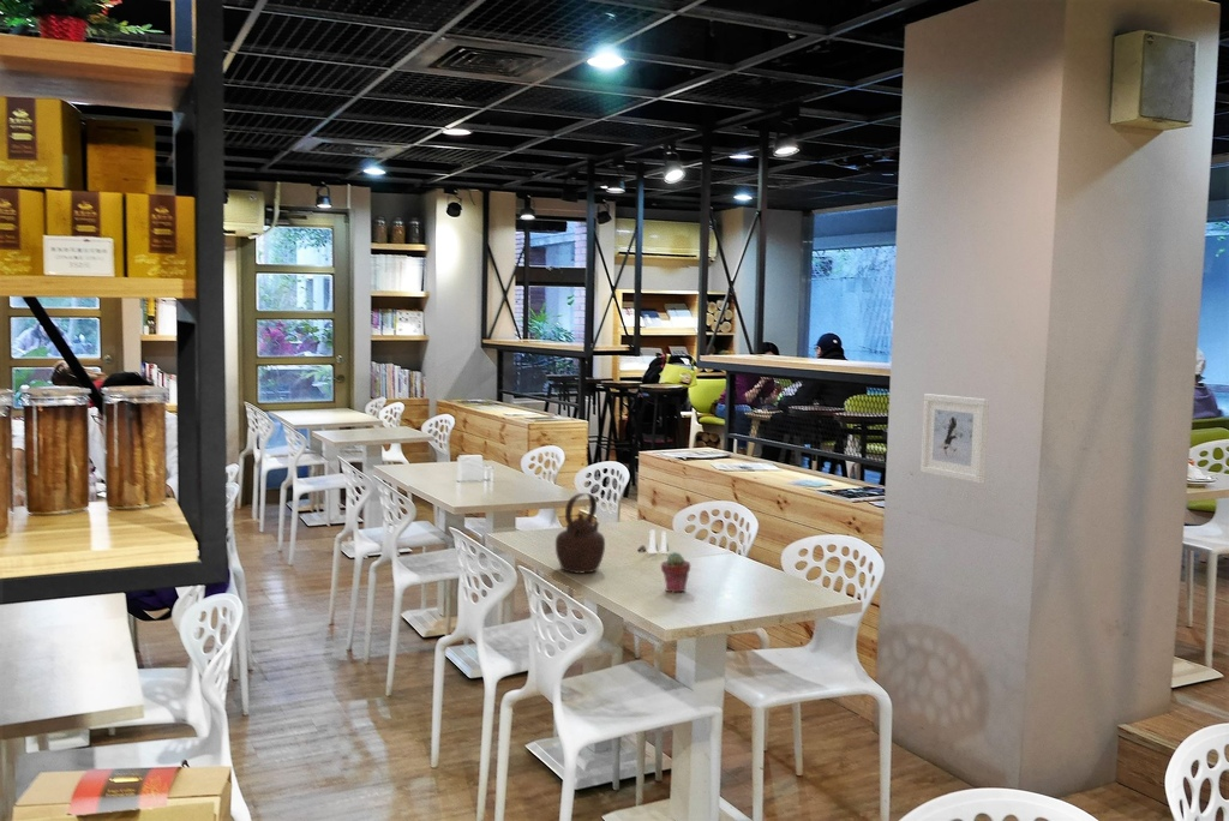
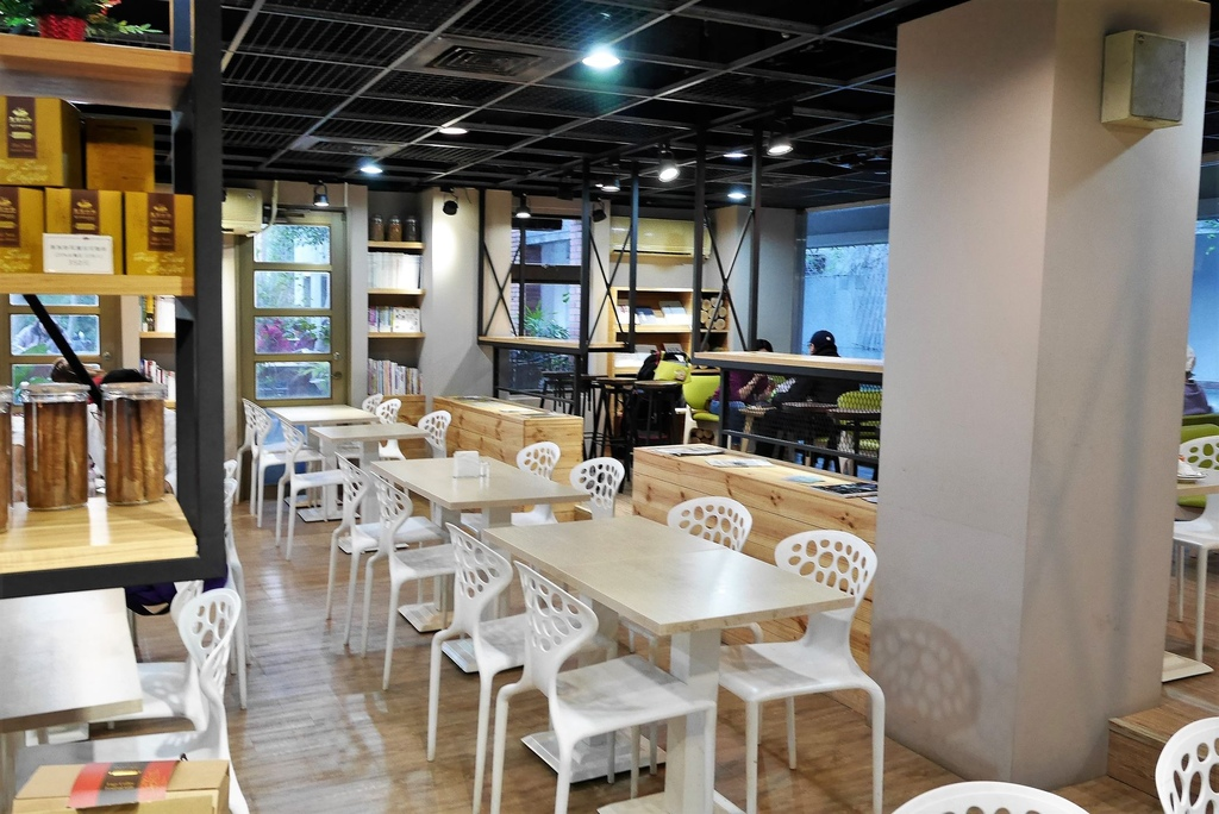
- potted succulent (675, 570)
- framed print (953, 437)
- salt and pepper shaker set (654, 539)
- teapot (583, 531)
